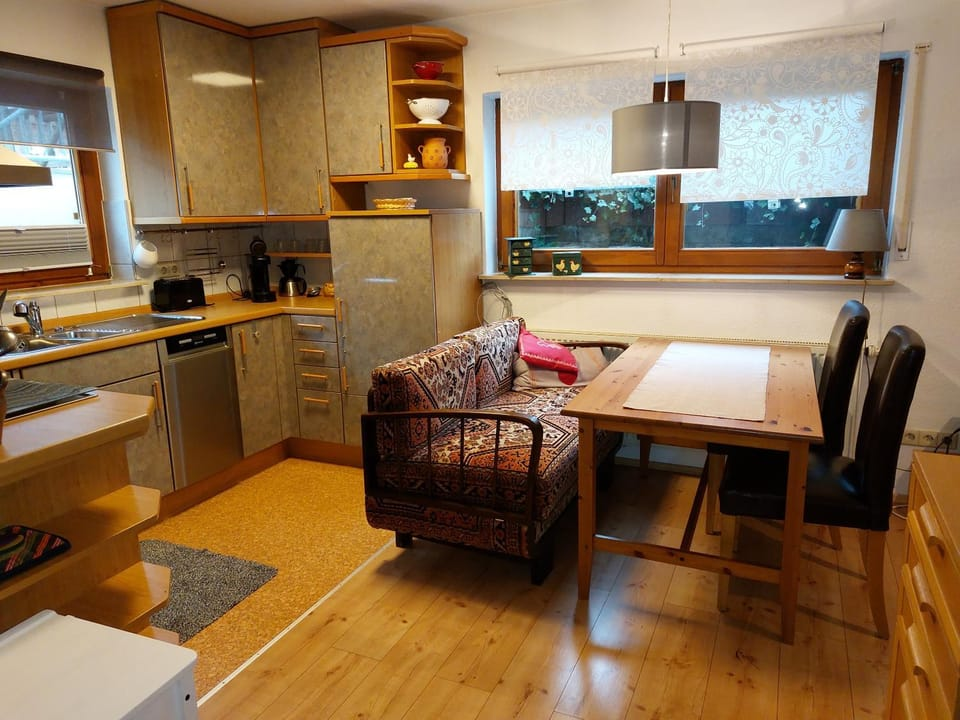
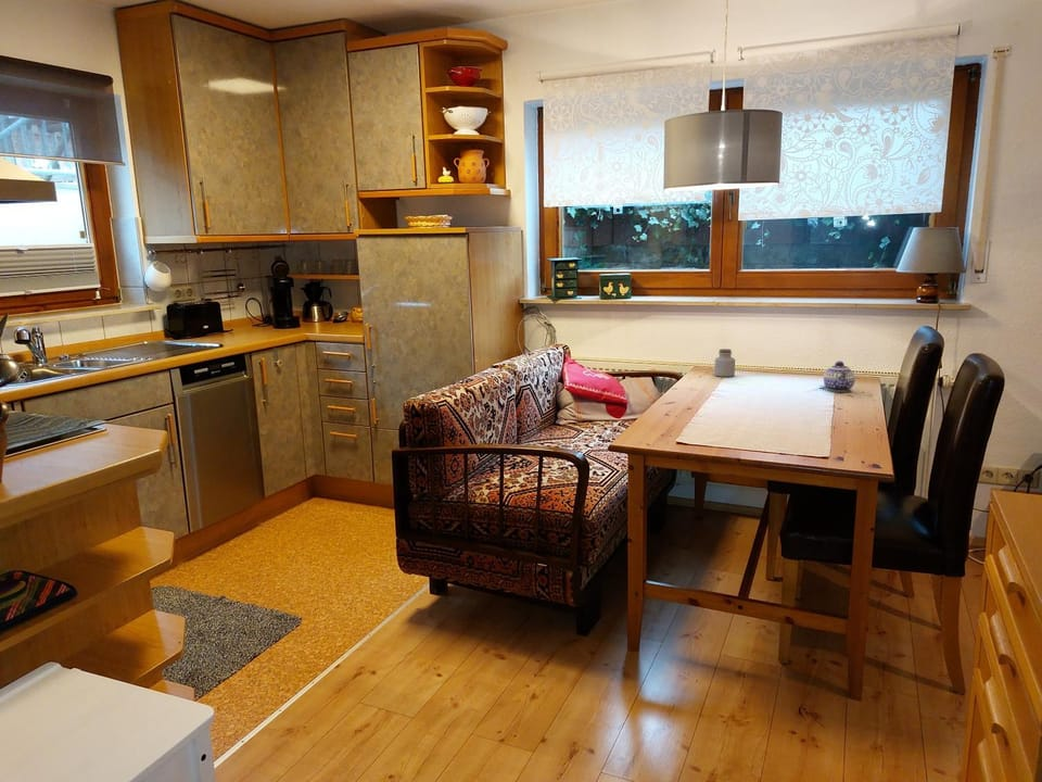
+ jar (724, 362)
+ teapot (839, 376)
